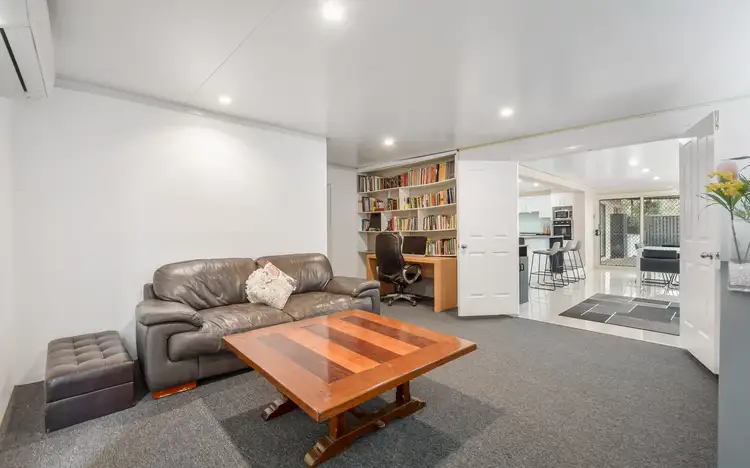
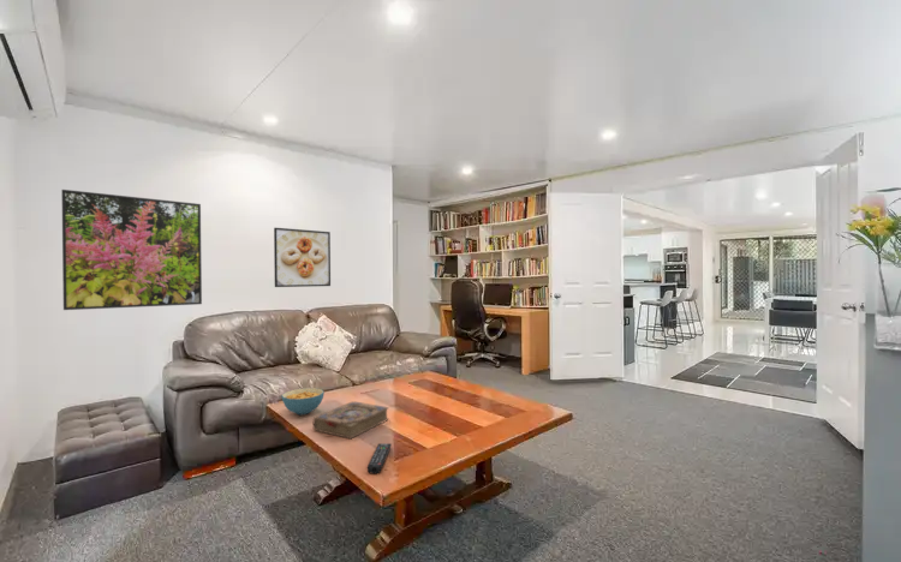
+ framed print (303, 258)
+ remote control (380, 456)
+ book (348, 417)
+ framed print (138, 252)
+ cereal bowl (303, 402)
